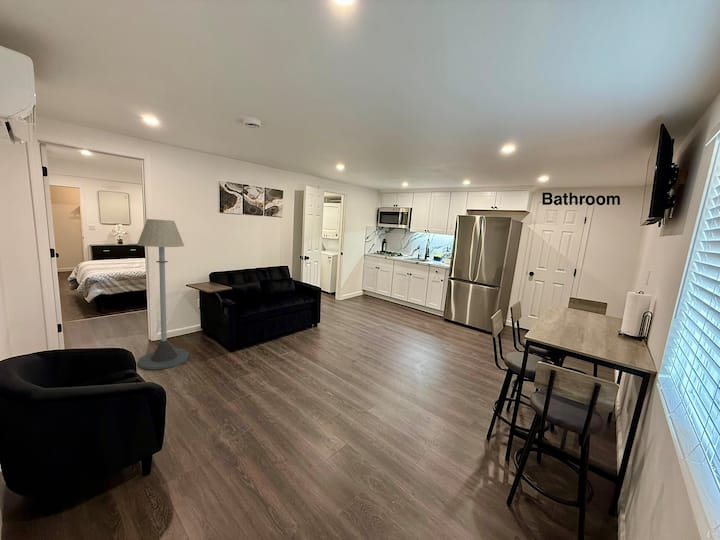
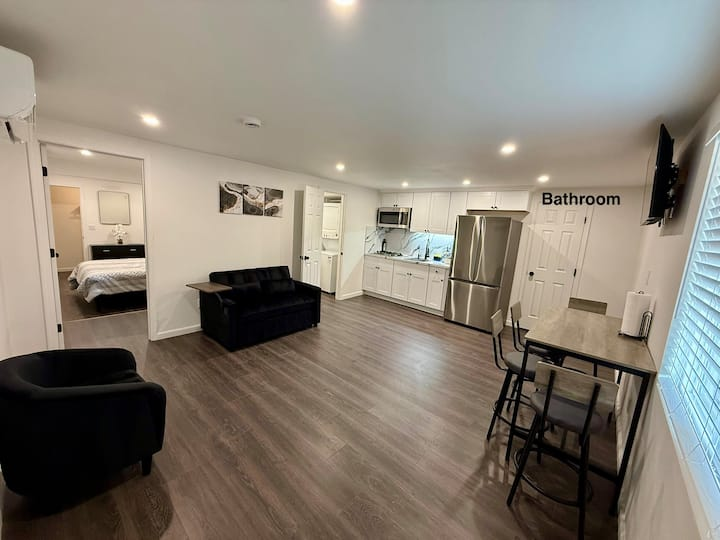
- floor lamp (162, 292)
